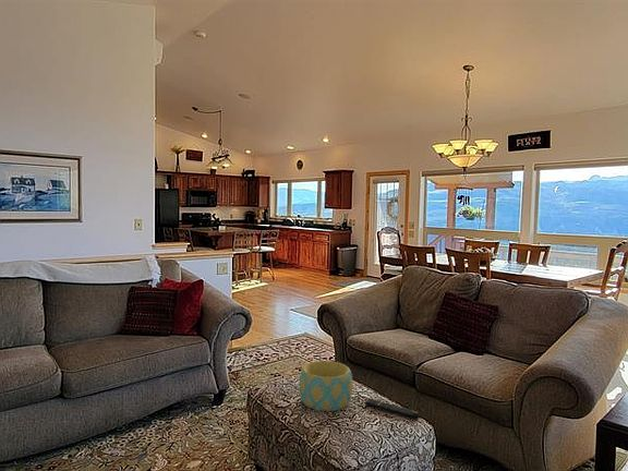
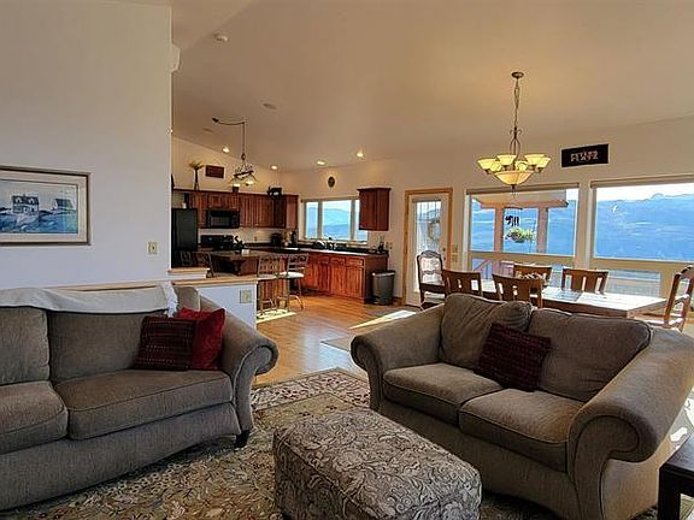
- remote control (391, 409)
- bowl (325, 384)
